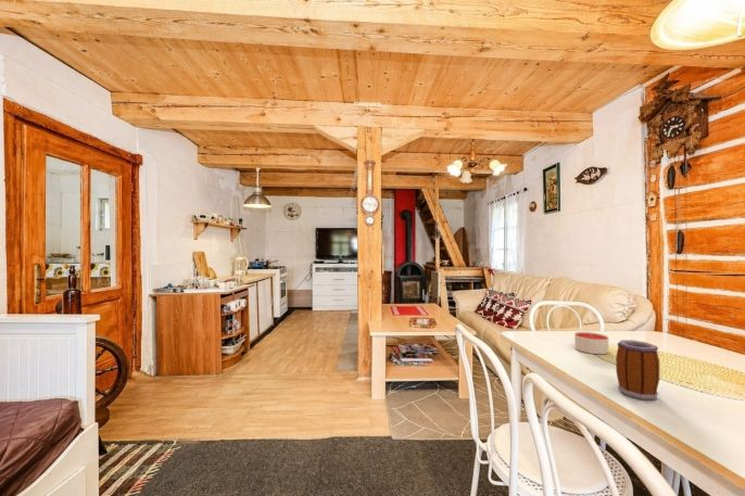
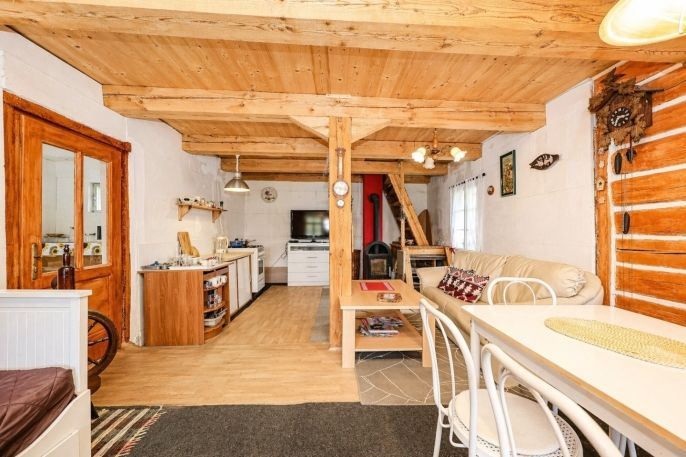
- candle (591, 342)
- mug (634, 367)
